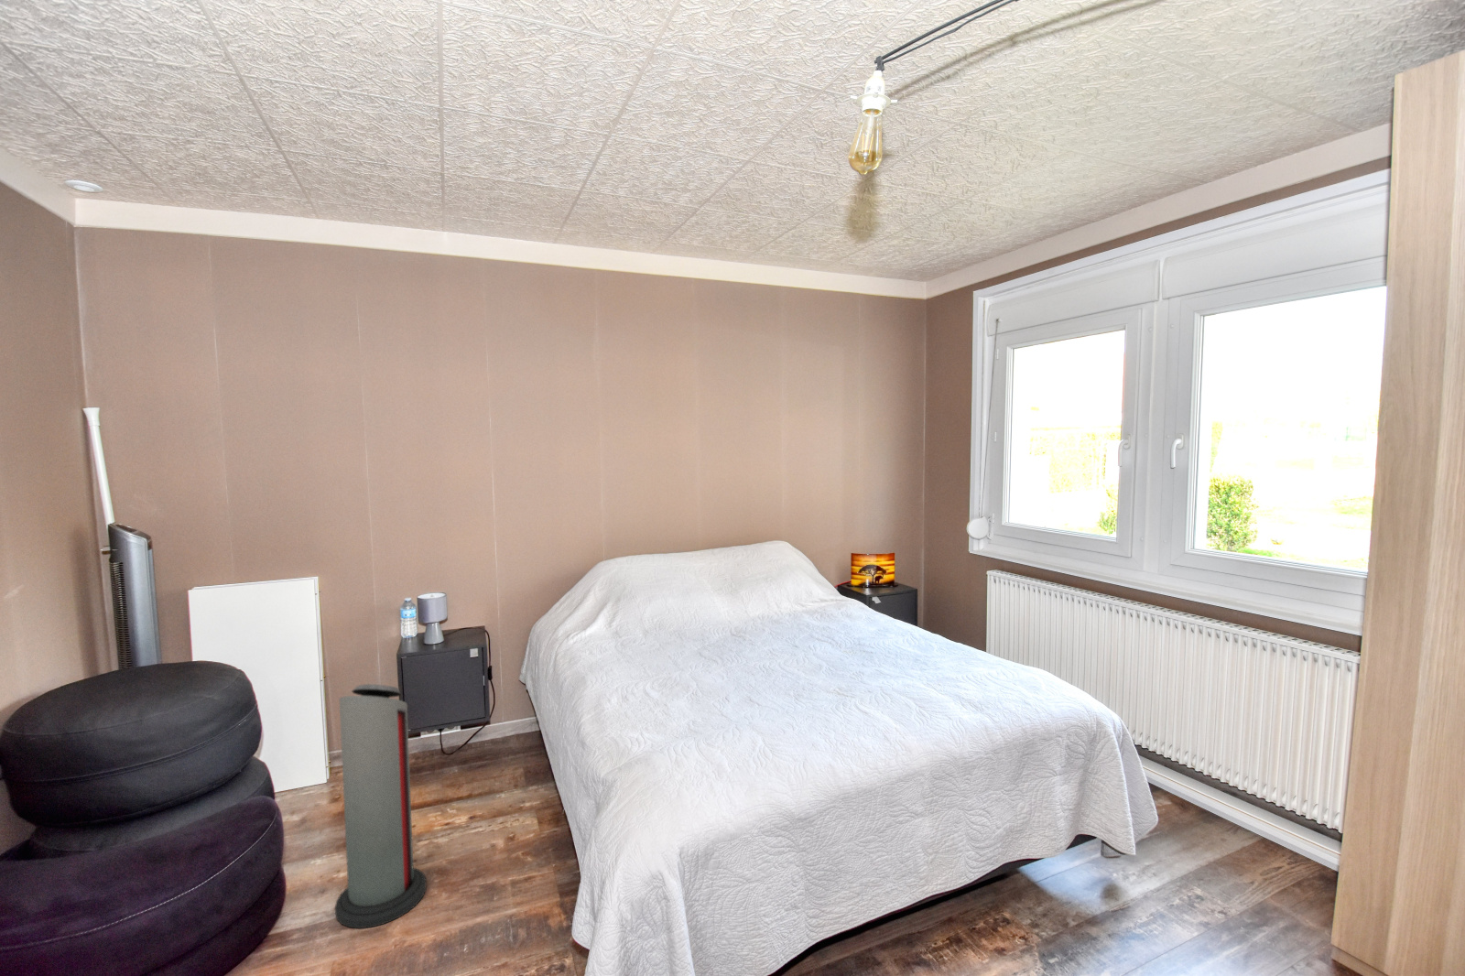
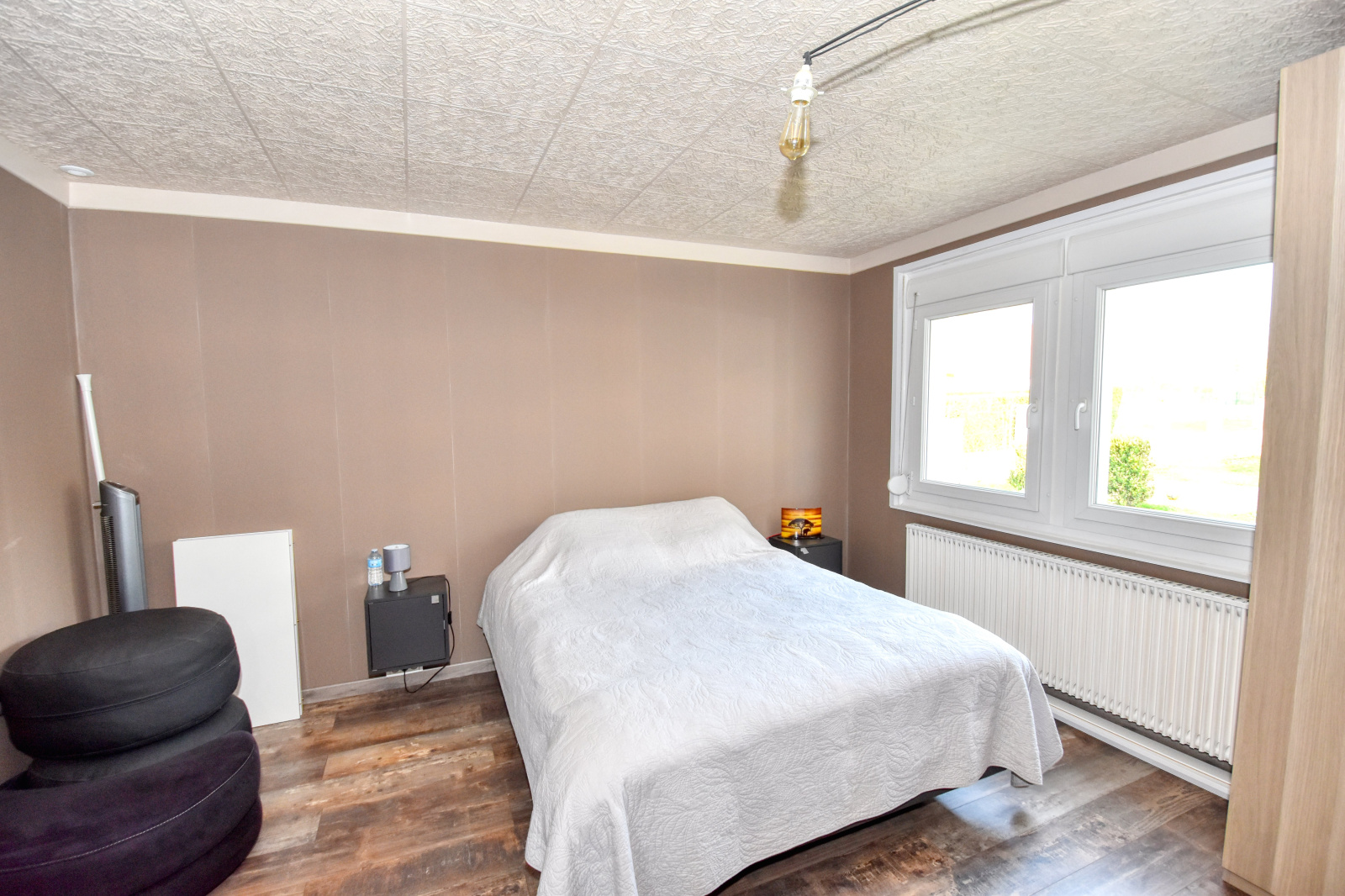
- air purifier (377, 791)
